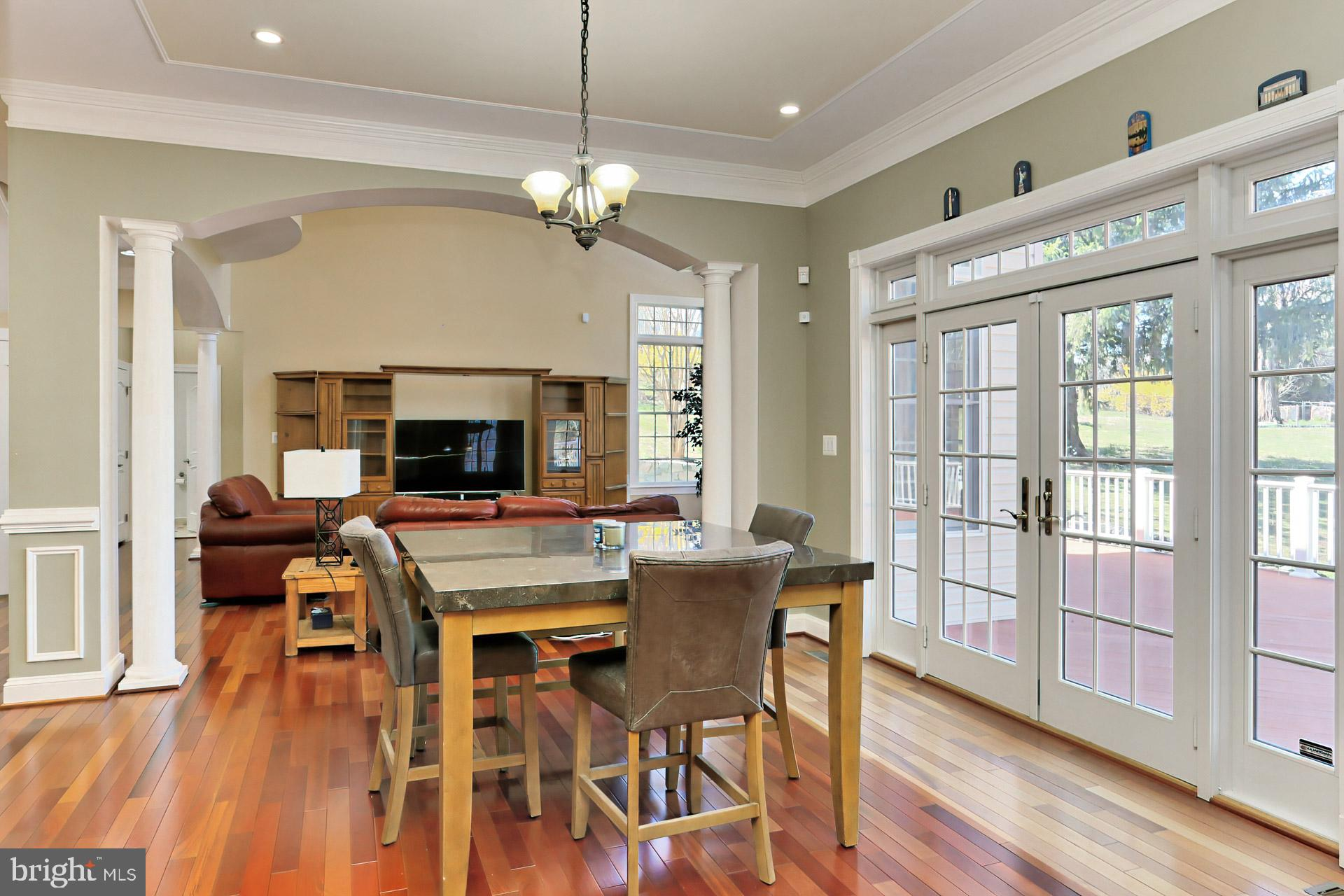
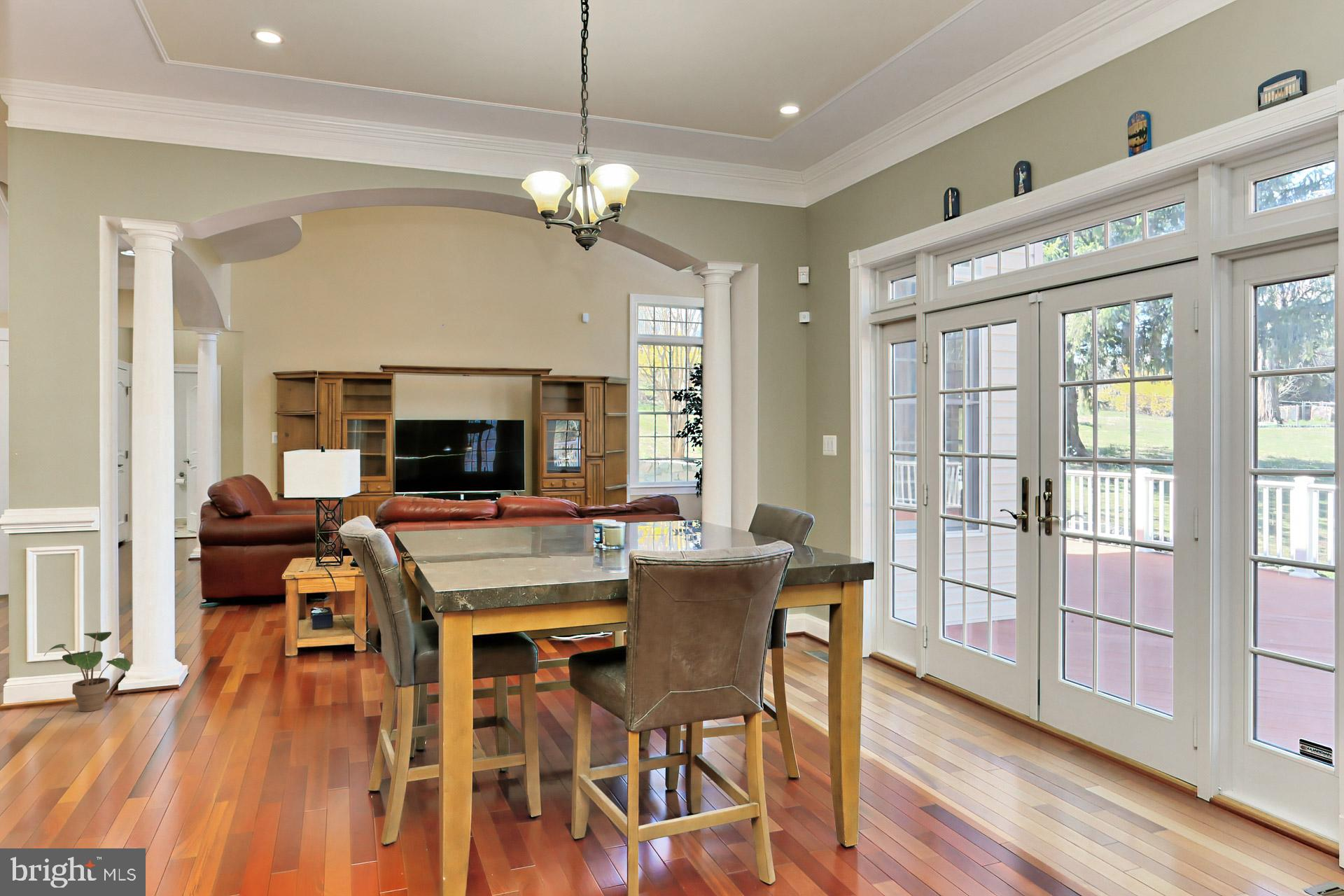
+ potted plant (91, 672)
